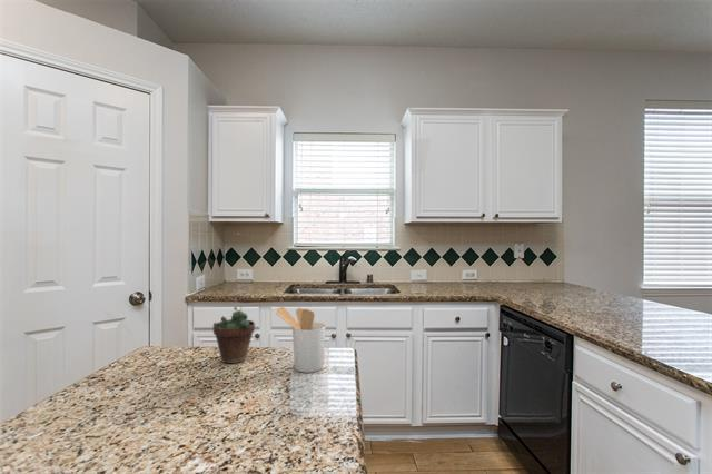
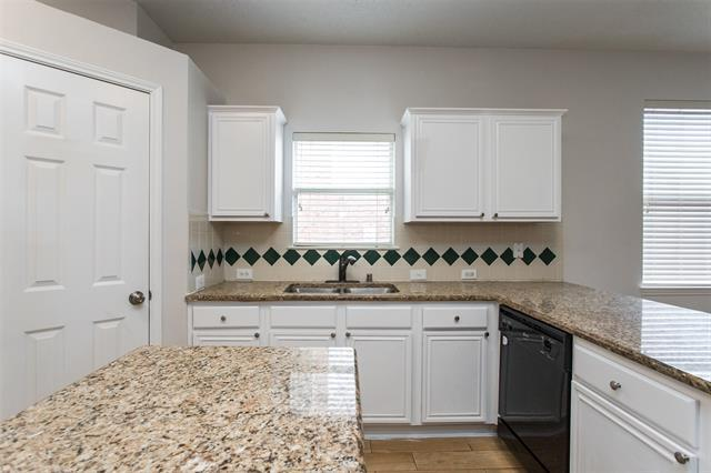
- utensil holder (299, 336)
- succulent plant (234, 327)
